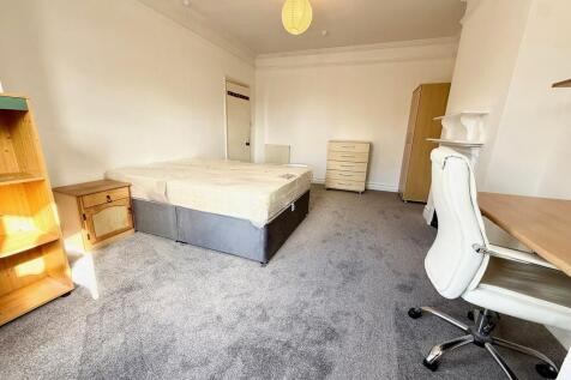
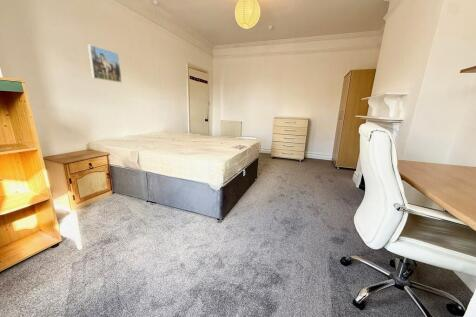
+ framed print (106, 65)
